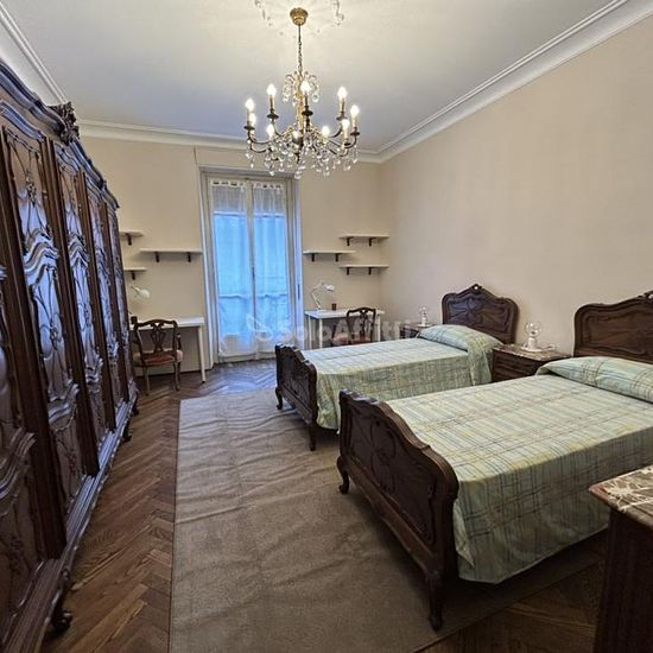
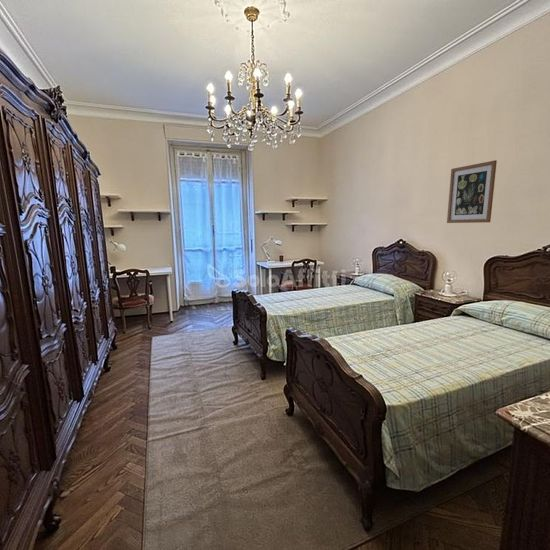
+ wall art (469, 194)
